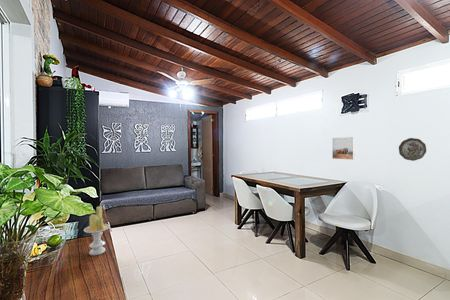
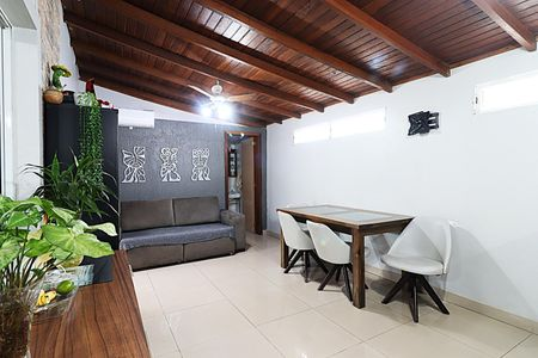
- candle (97, 229)
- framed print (343, 148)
- decorative plate (412, 149)
